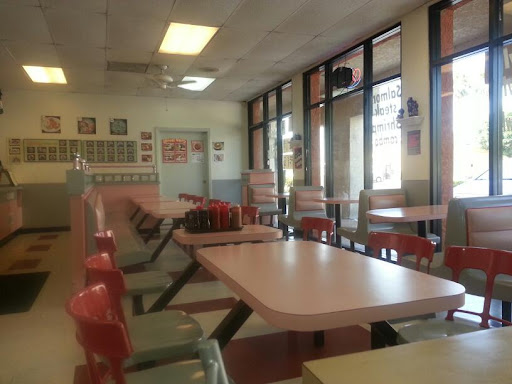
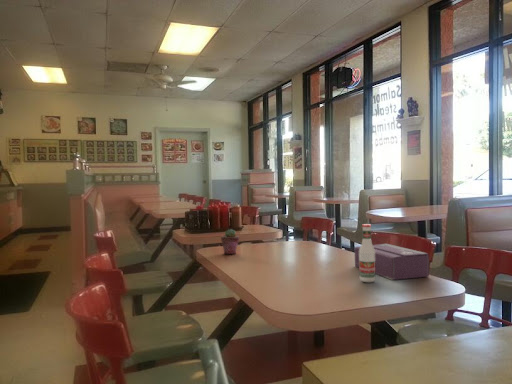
+ tabasco sauce (367, 252)
+ potted succulent (230, 241)
+ tissue box (389, 260)
